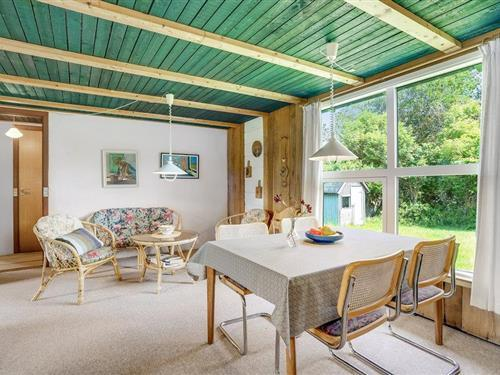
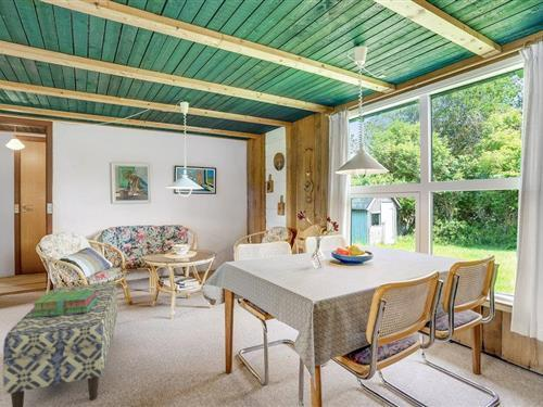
+ stack of books (66, 301)
+ bench (74, 334)
